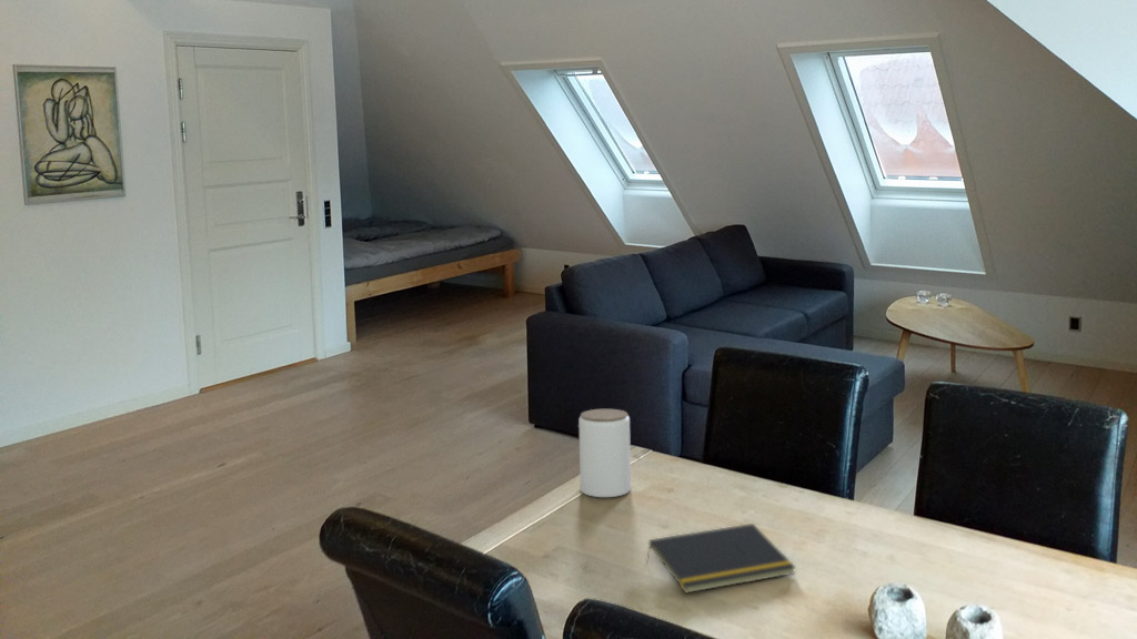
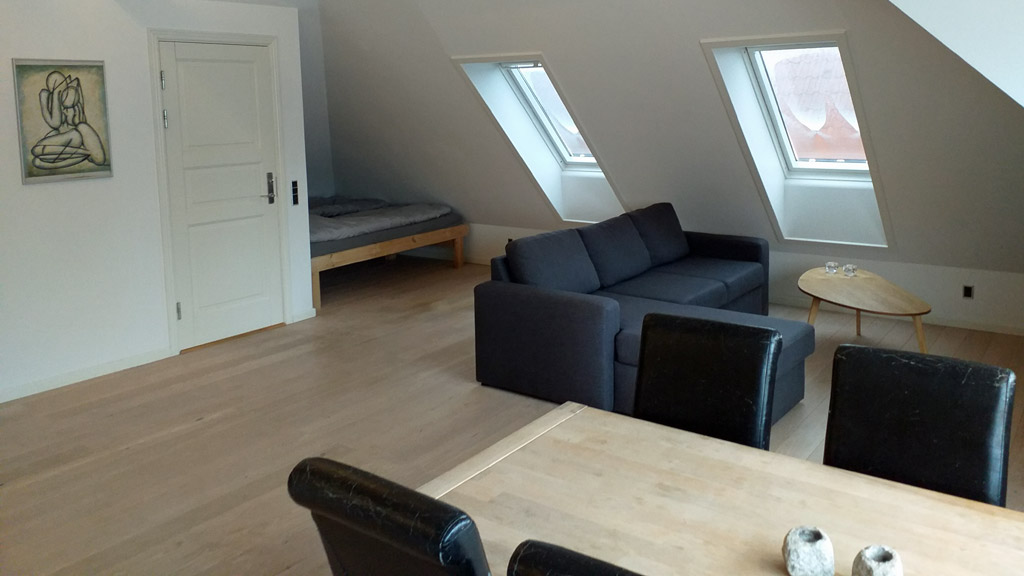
- notepad (721, 556)
- jar (604, 452)
